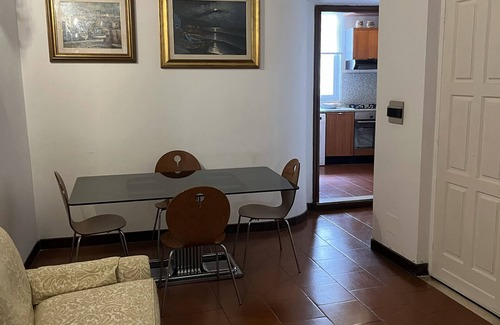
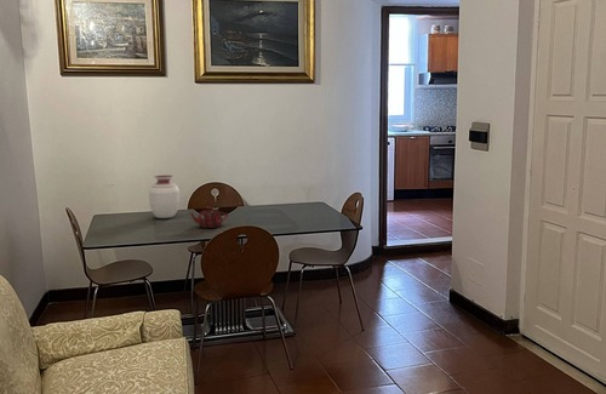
+ vase (164, 196)
+ teapot (208, 216)
